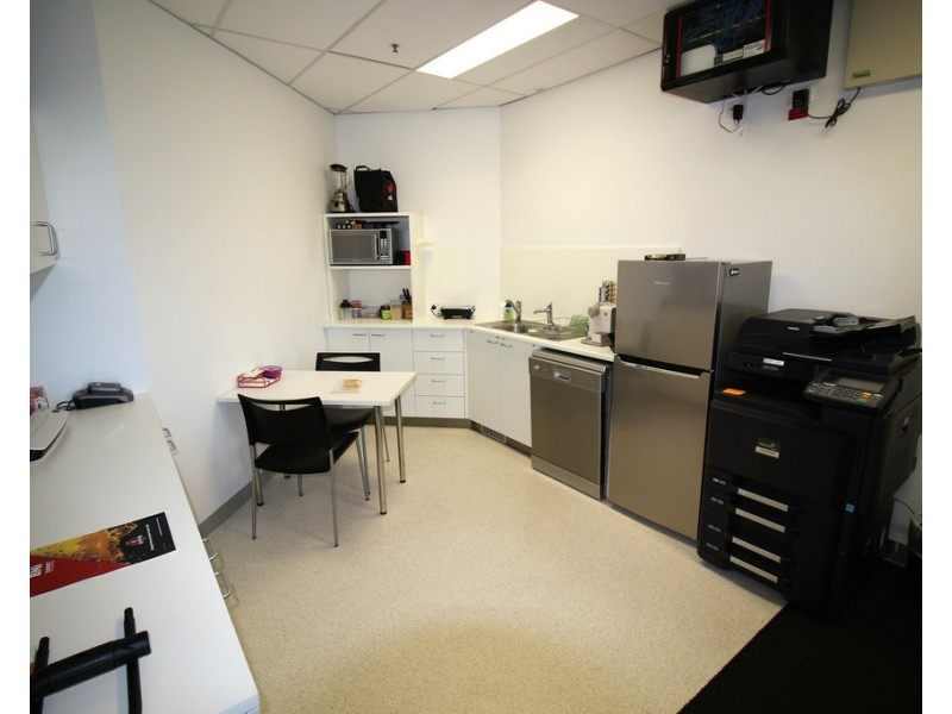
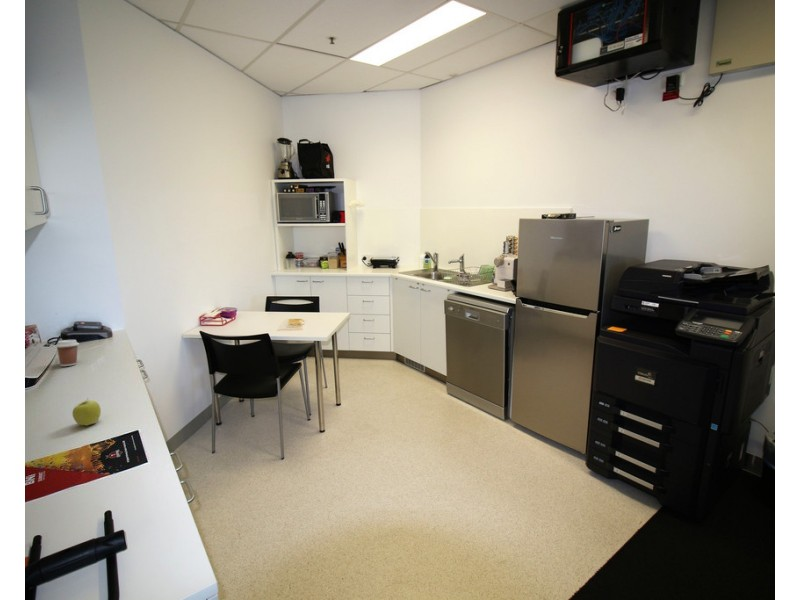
+ apple (86, 410)
+ coffee cup (67, 352)
